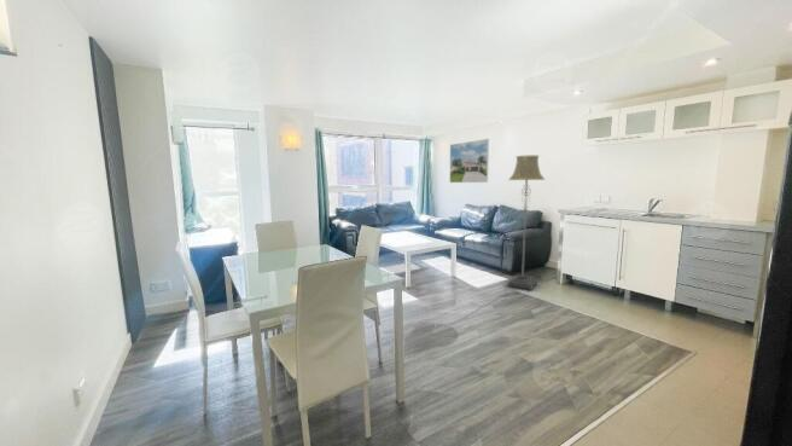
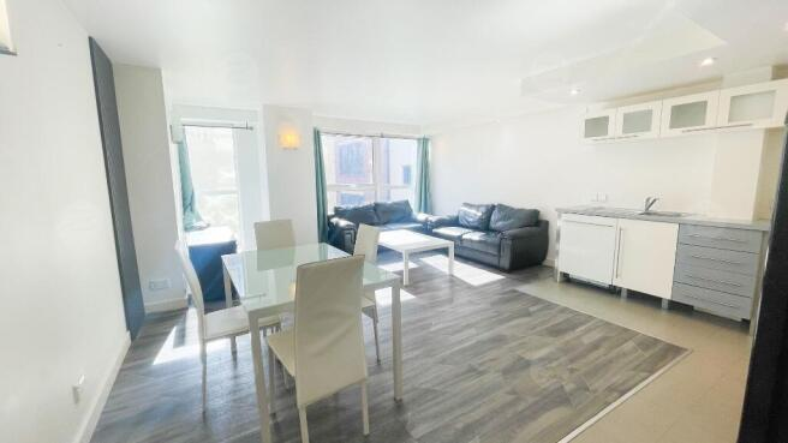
- floor lamp (524, 221)
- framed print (467, 162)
